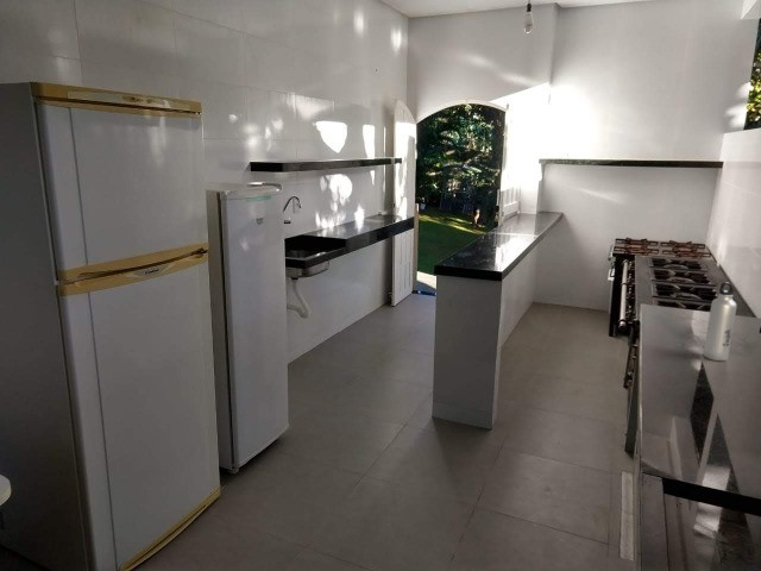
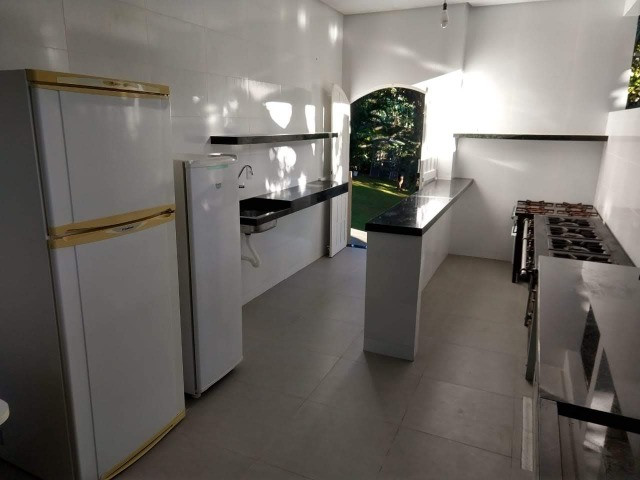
- water bottle (721, 320)
